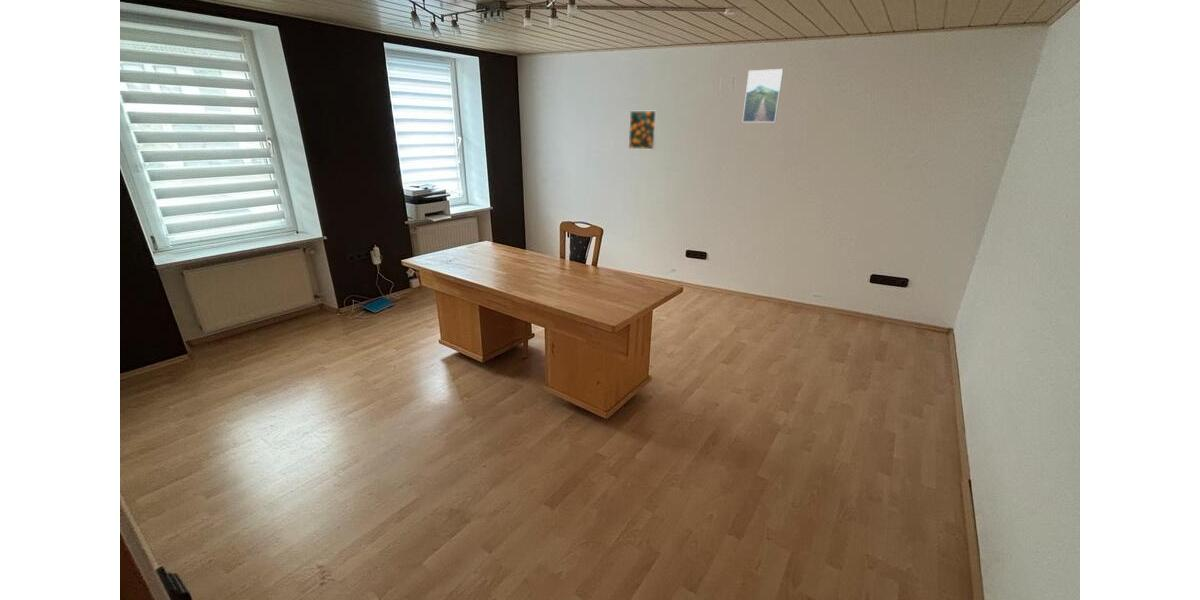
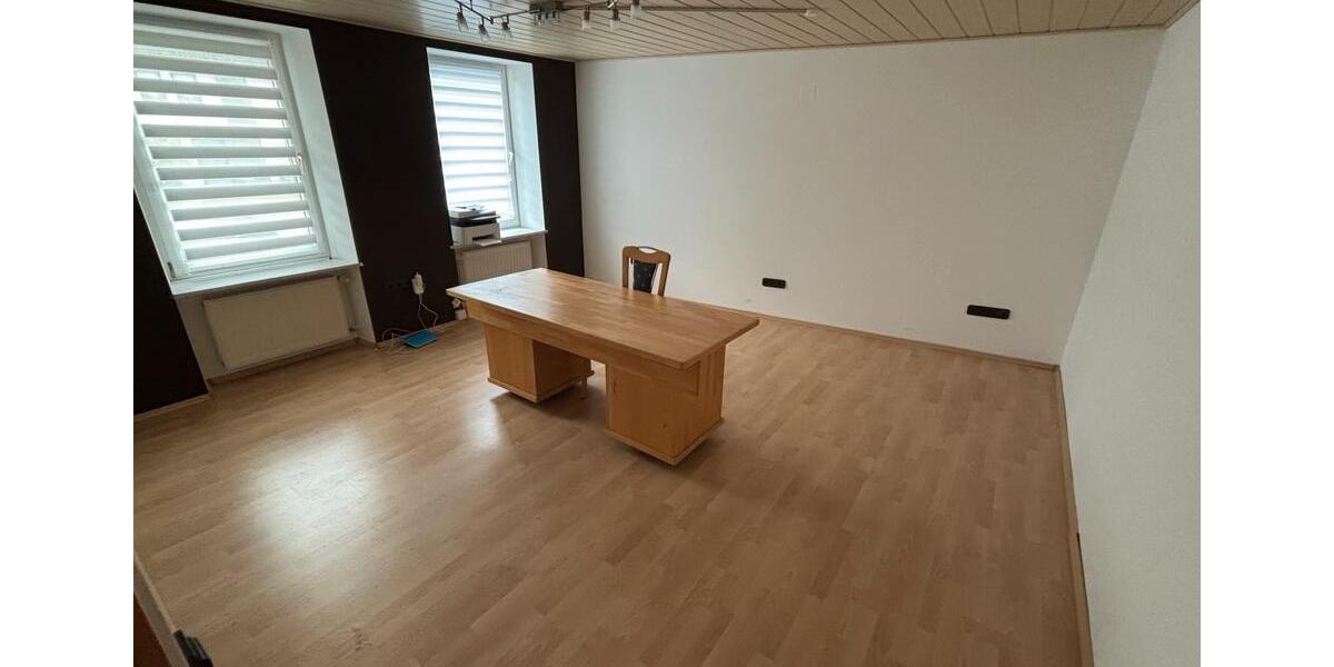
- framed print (762, 96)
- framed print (642, 130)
